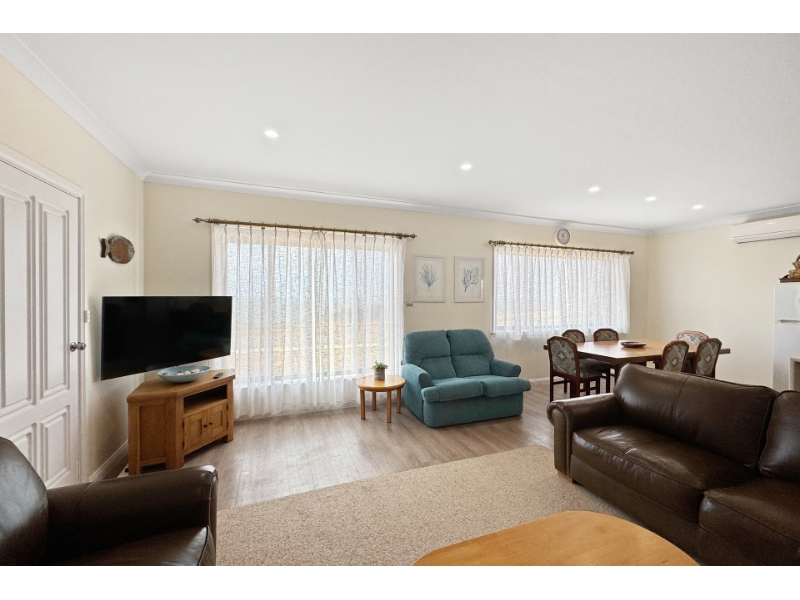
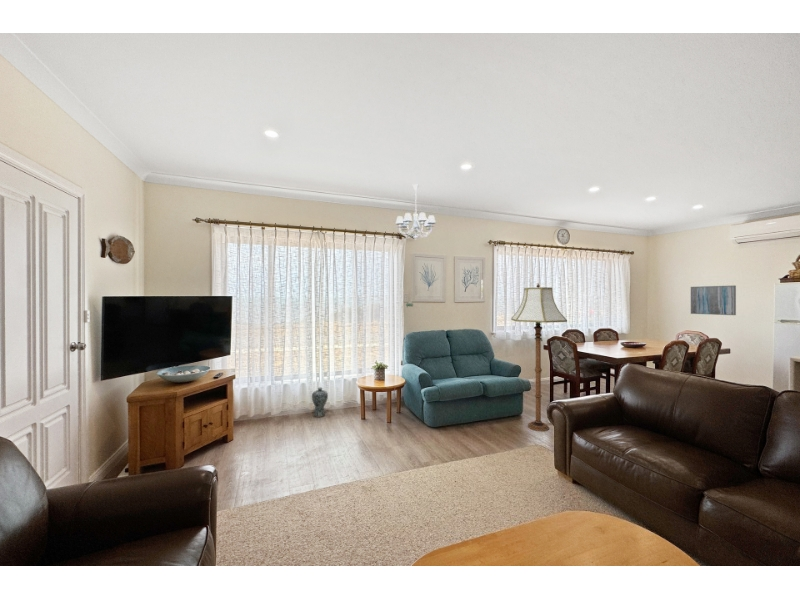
+ floor lamp (537, 355)
+ vase (319, 401)
+ wall art (712, 300)
+ chandelier (415, 213)
